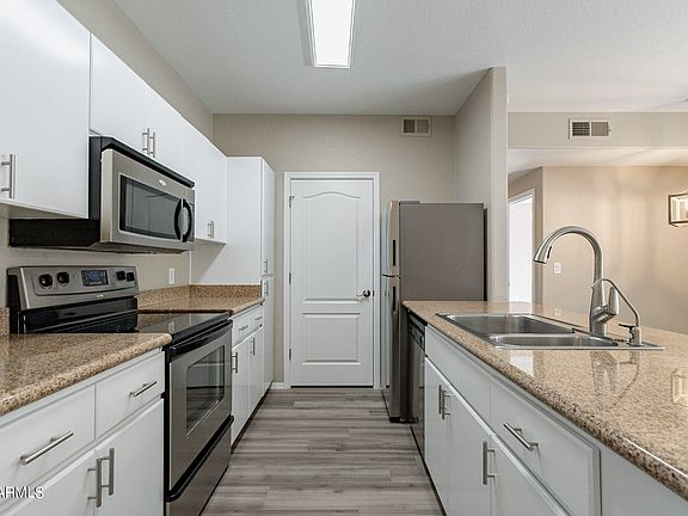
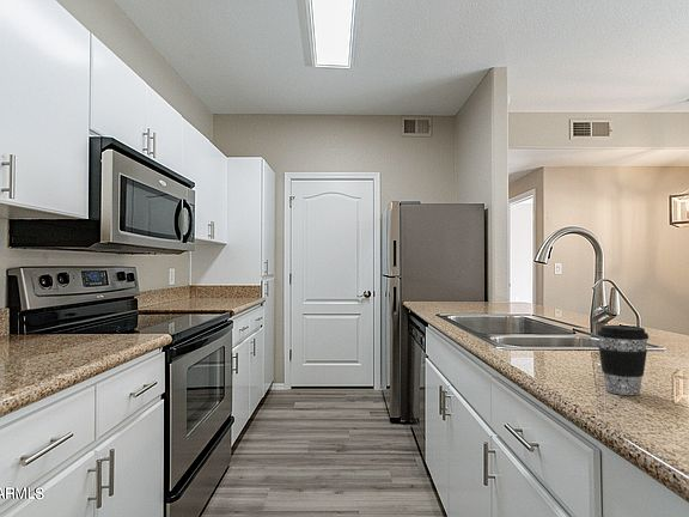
+ coffee cup (622, 359)
